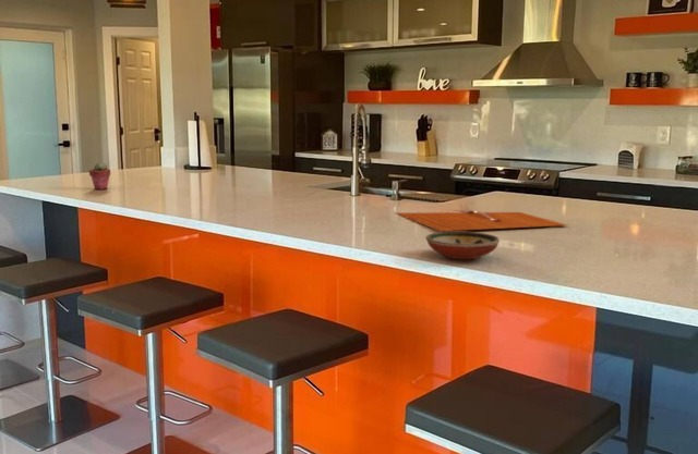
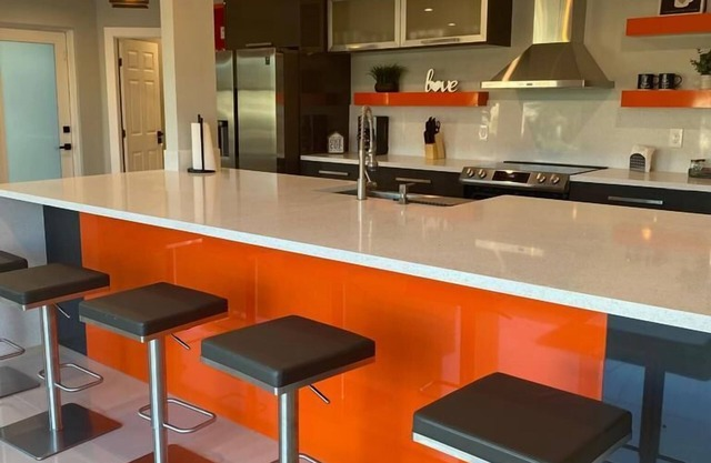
- decorative bowl (461, 246)
- cutting board (472, 213)
- potted succulent (99, 174)
